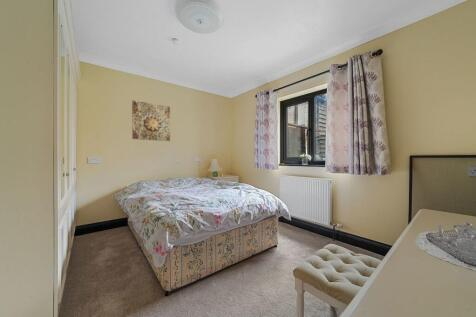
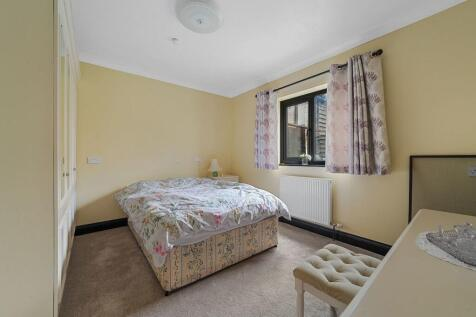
- wall art (152, 122)
